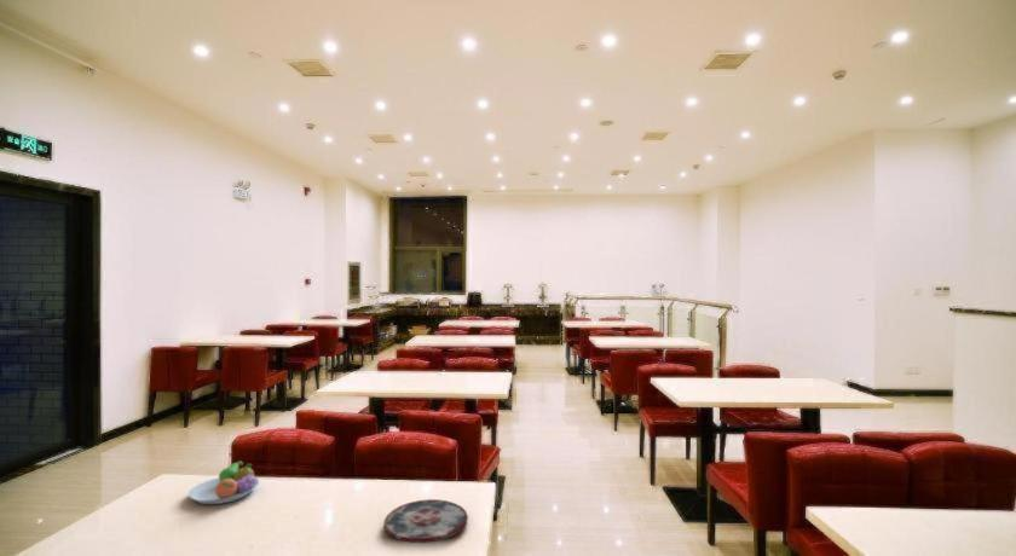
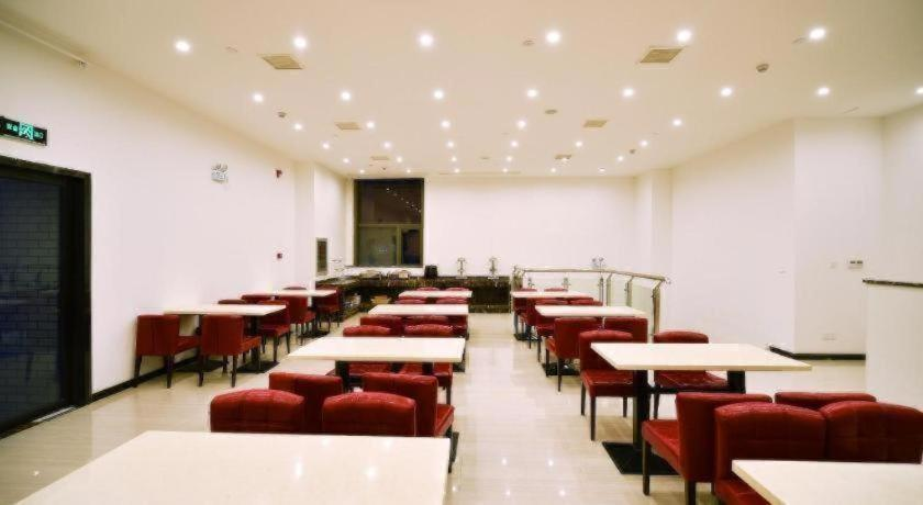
- fruit bowl (226, 480)
- plate (426, 520)
